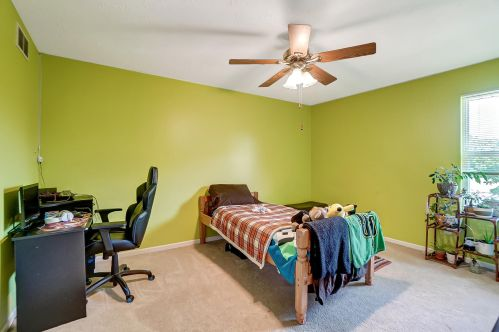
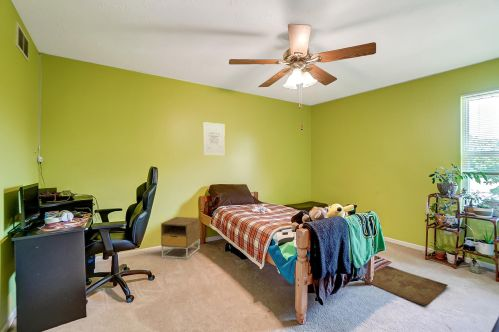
+ wall art (214, 139)
+ rug (402, 282)
+ nightstand (181, 236)
